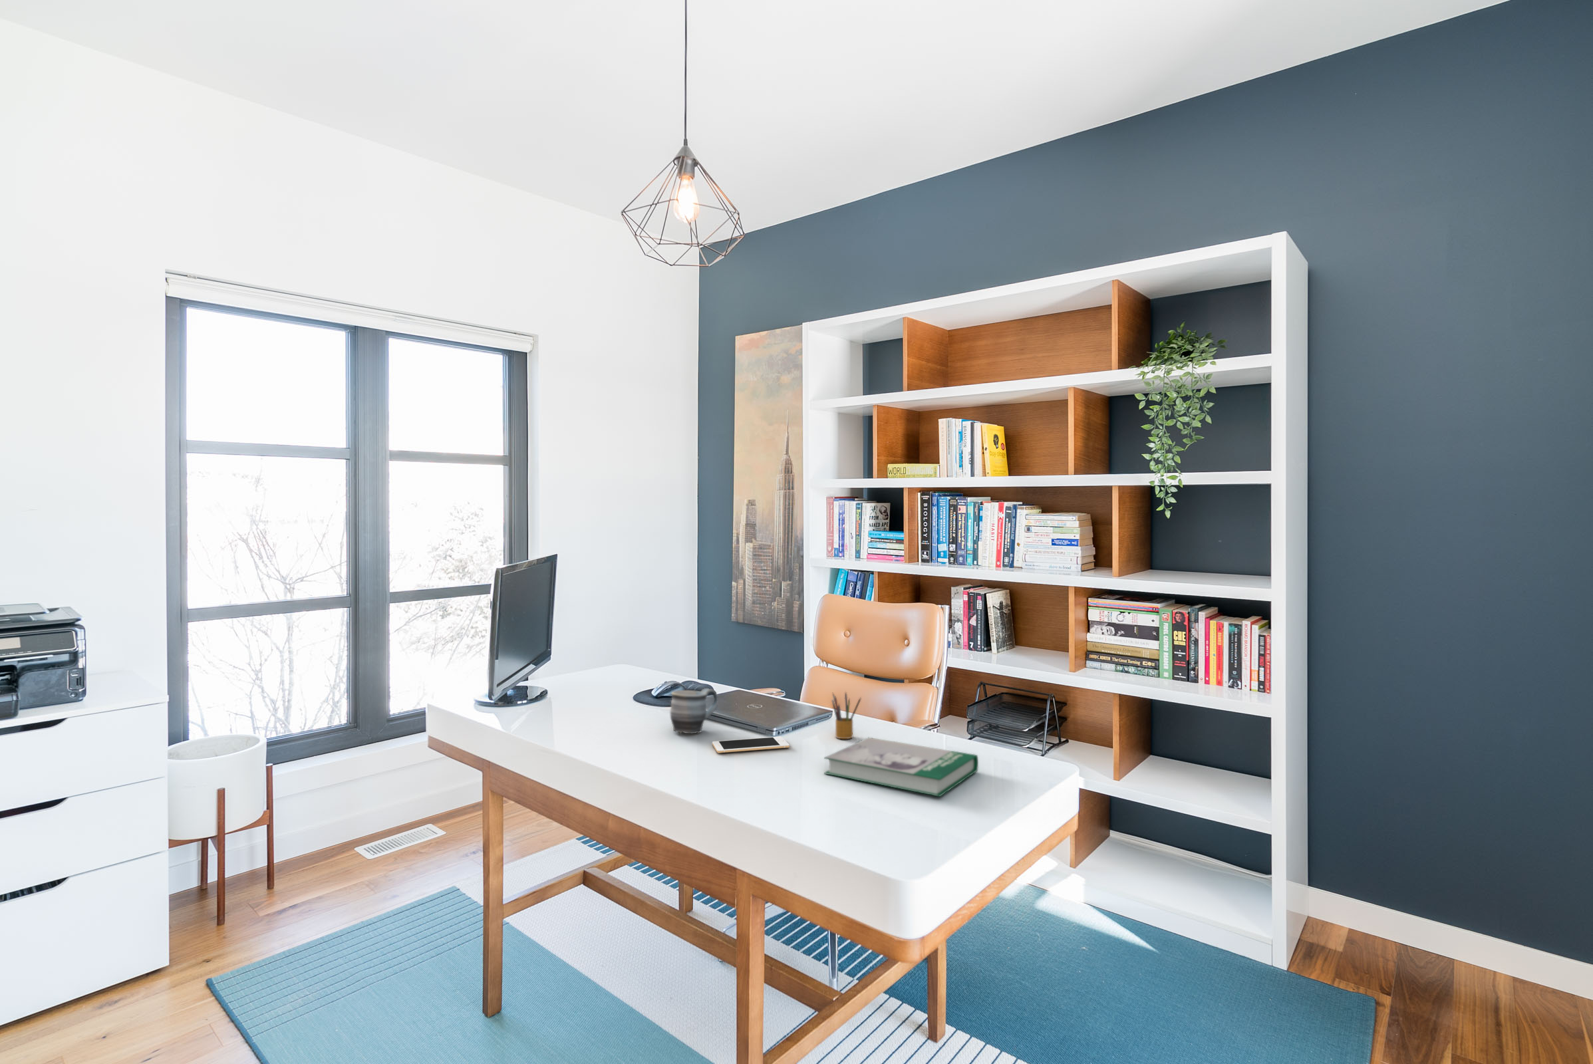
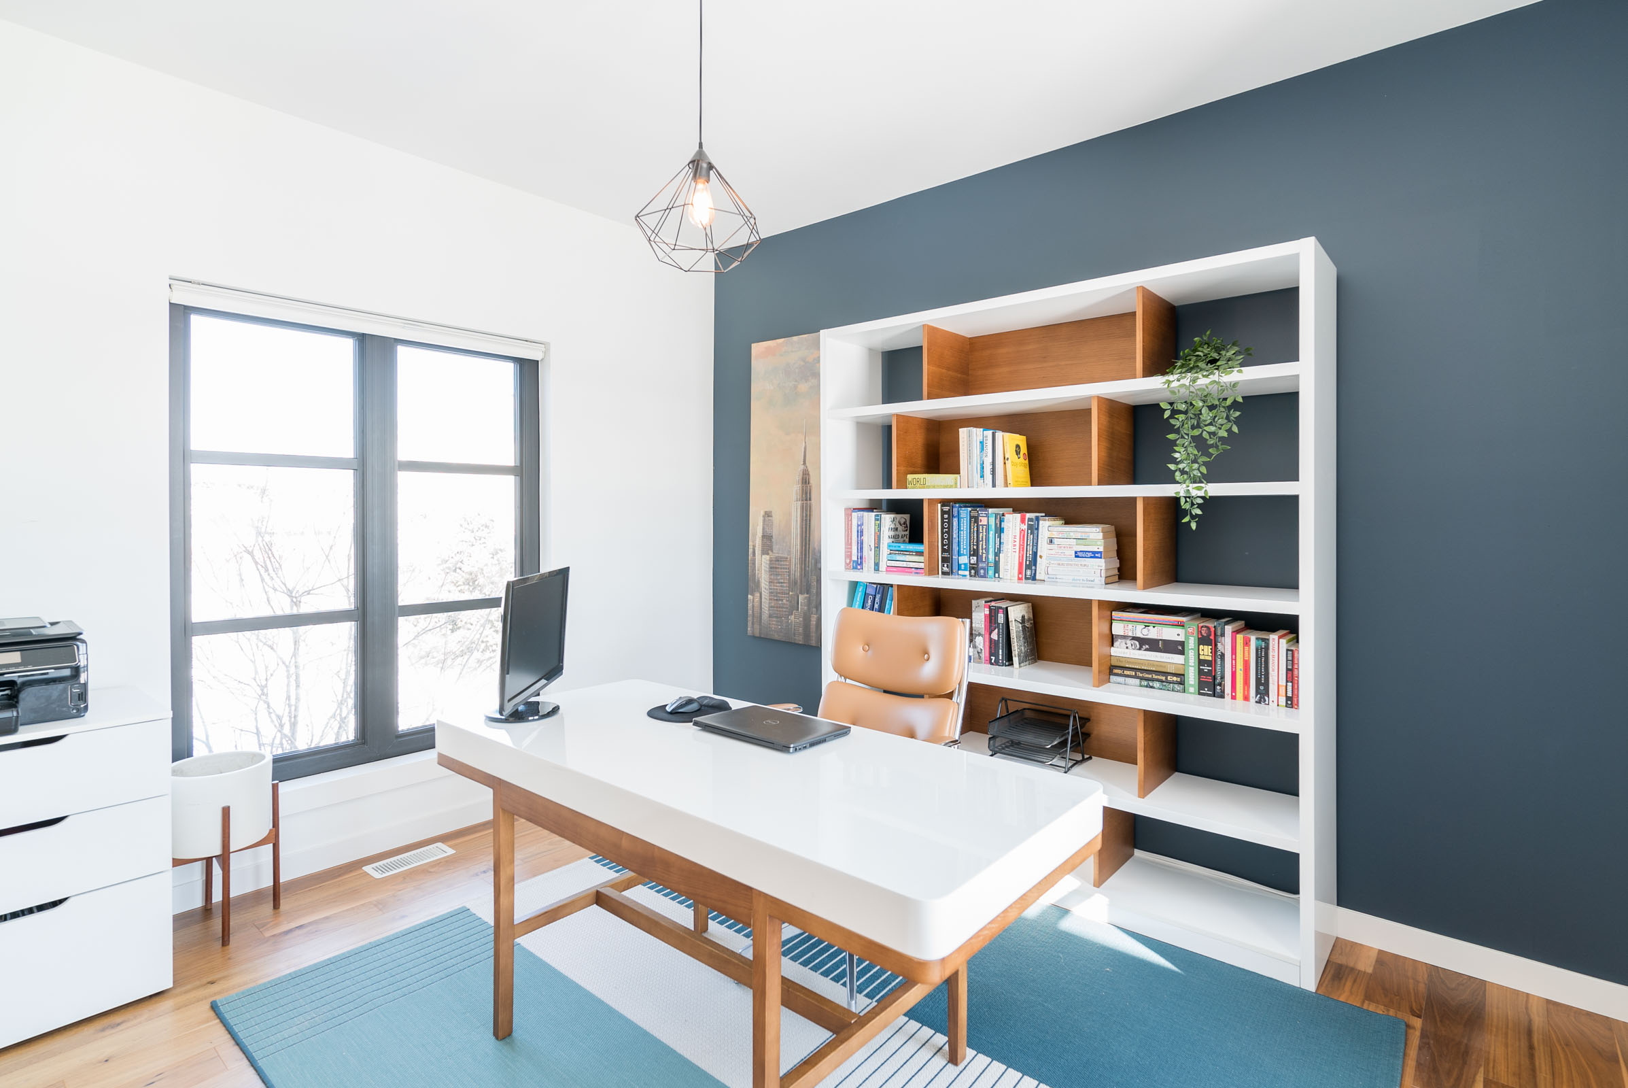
- pencil box (846, 715)
- cell phone (751, 745)
- mug (693, 710)
- book (902, 764)
